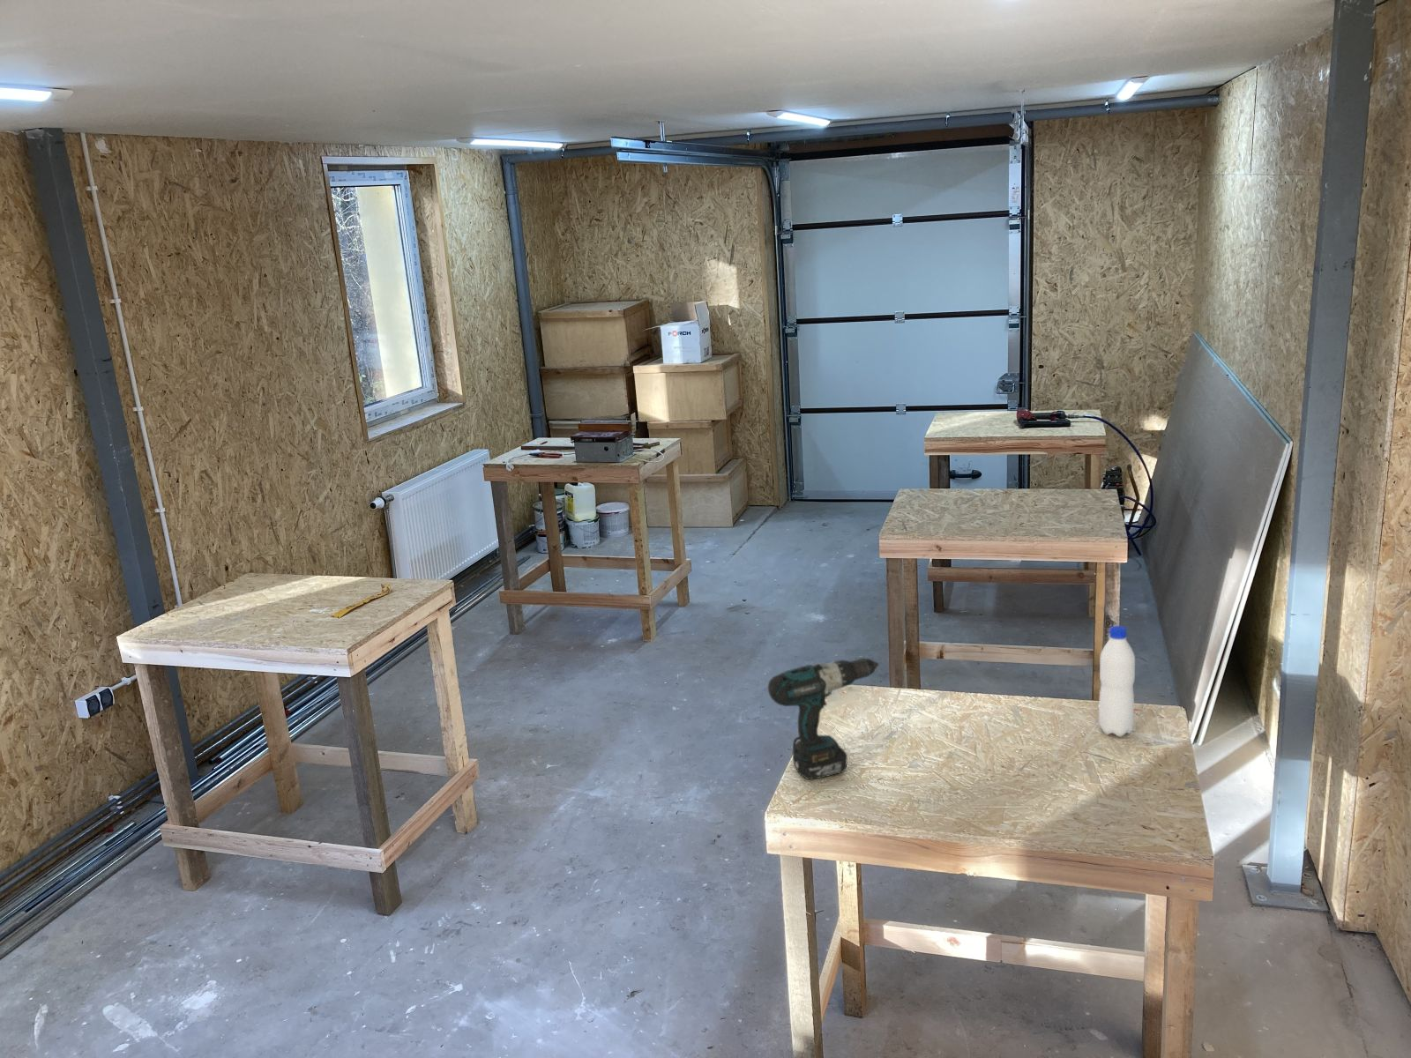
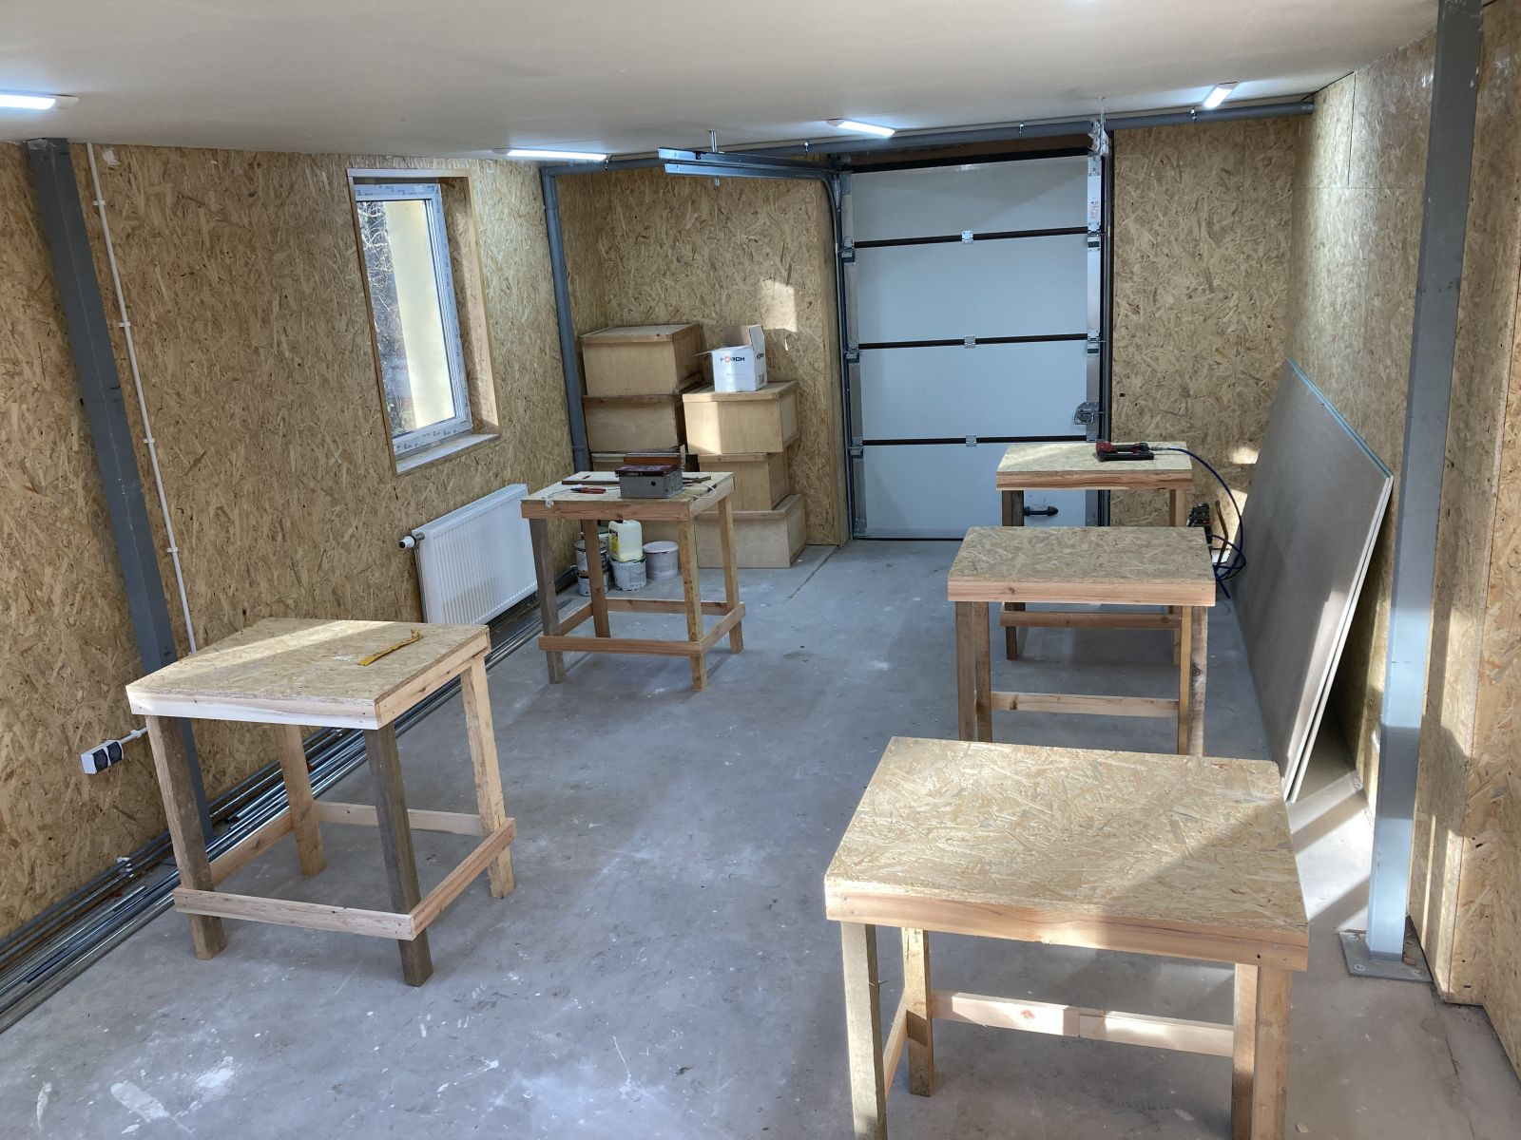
- water bottle (1117, 680)
- power drill (819, 716)
